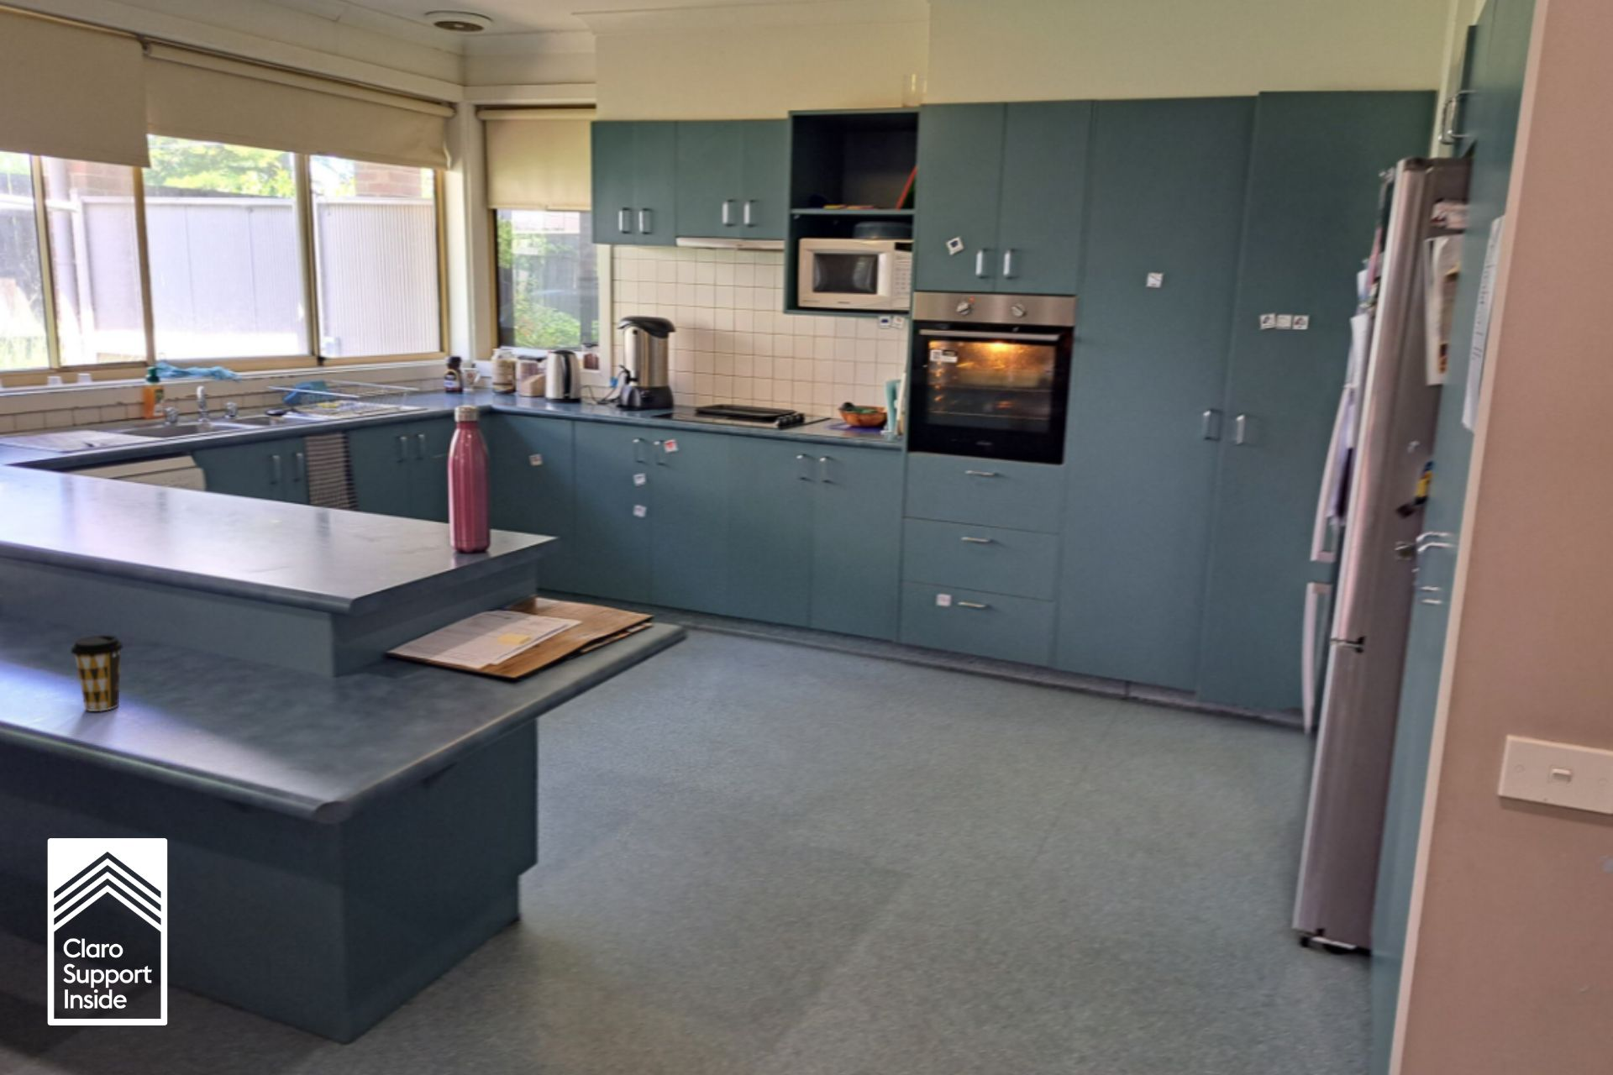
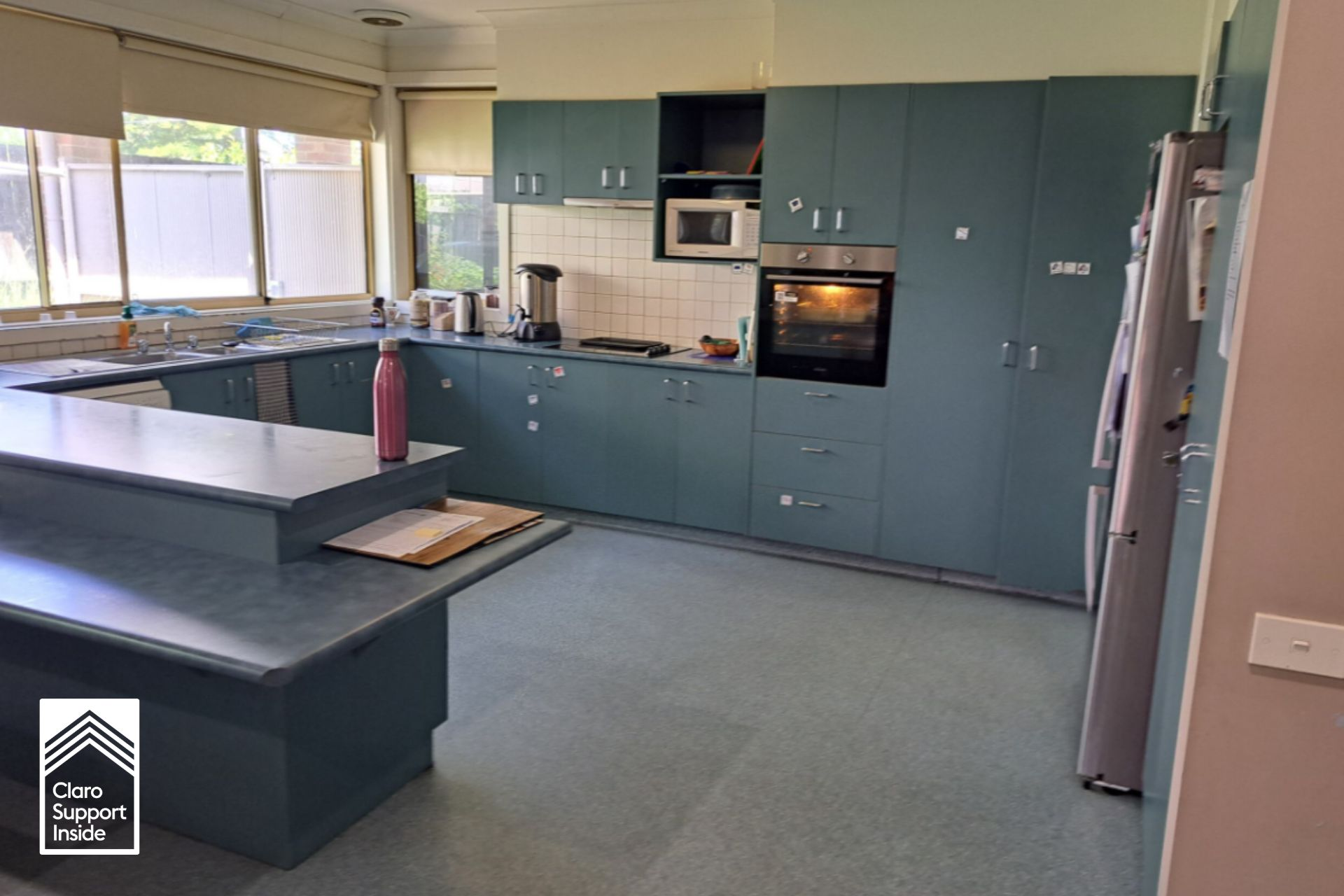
- coffee cup (100, 673)
